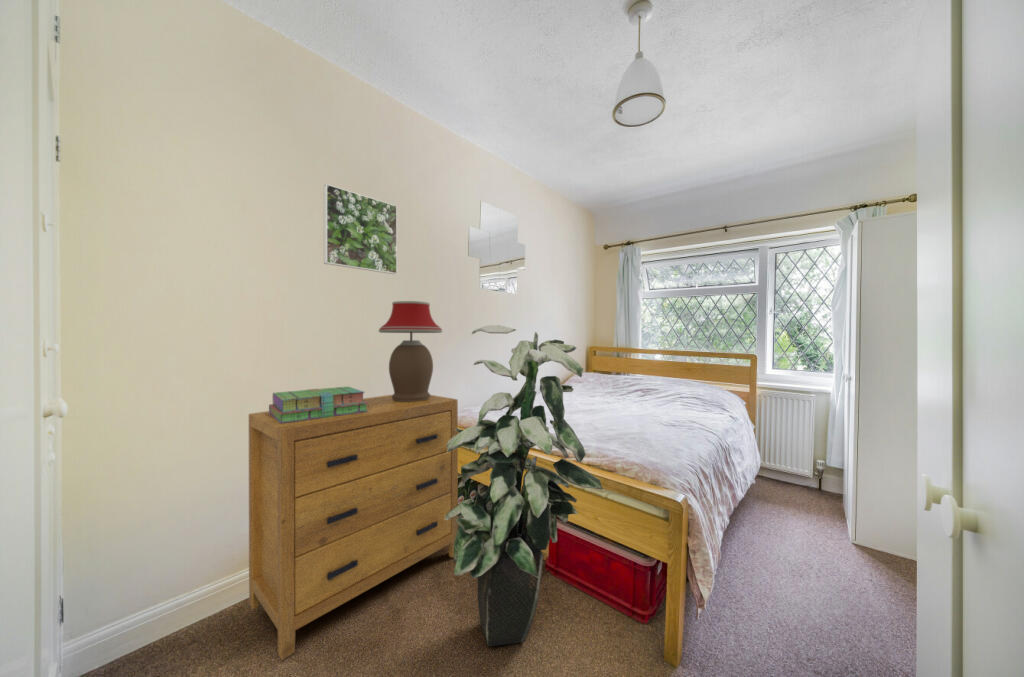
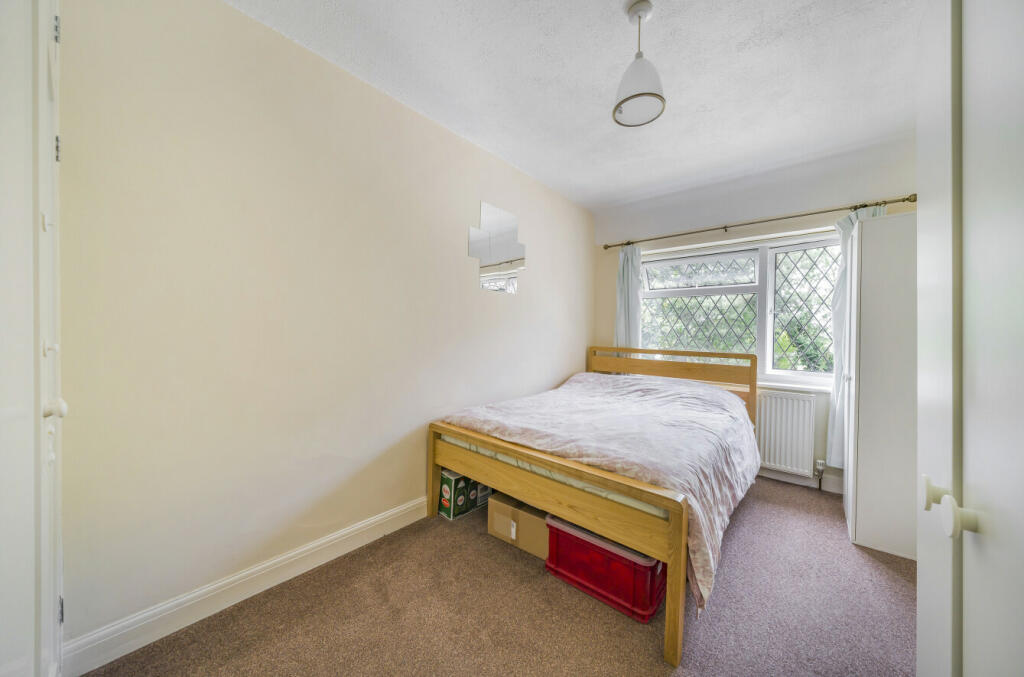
- table lamp (411, 350)
- dresser (365, 492)
- indoor plant (512, 473)
- stack of books (318, 401)
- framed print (363, 232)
